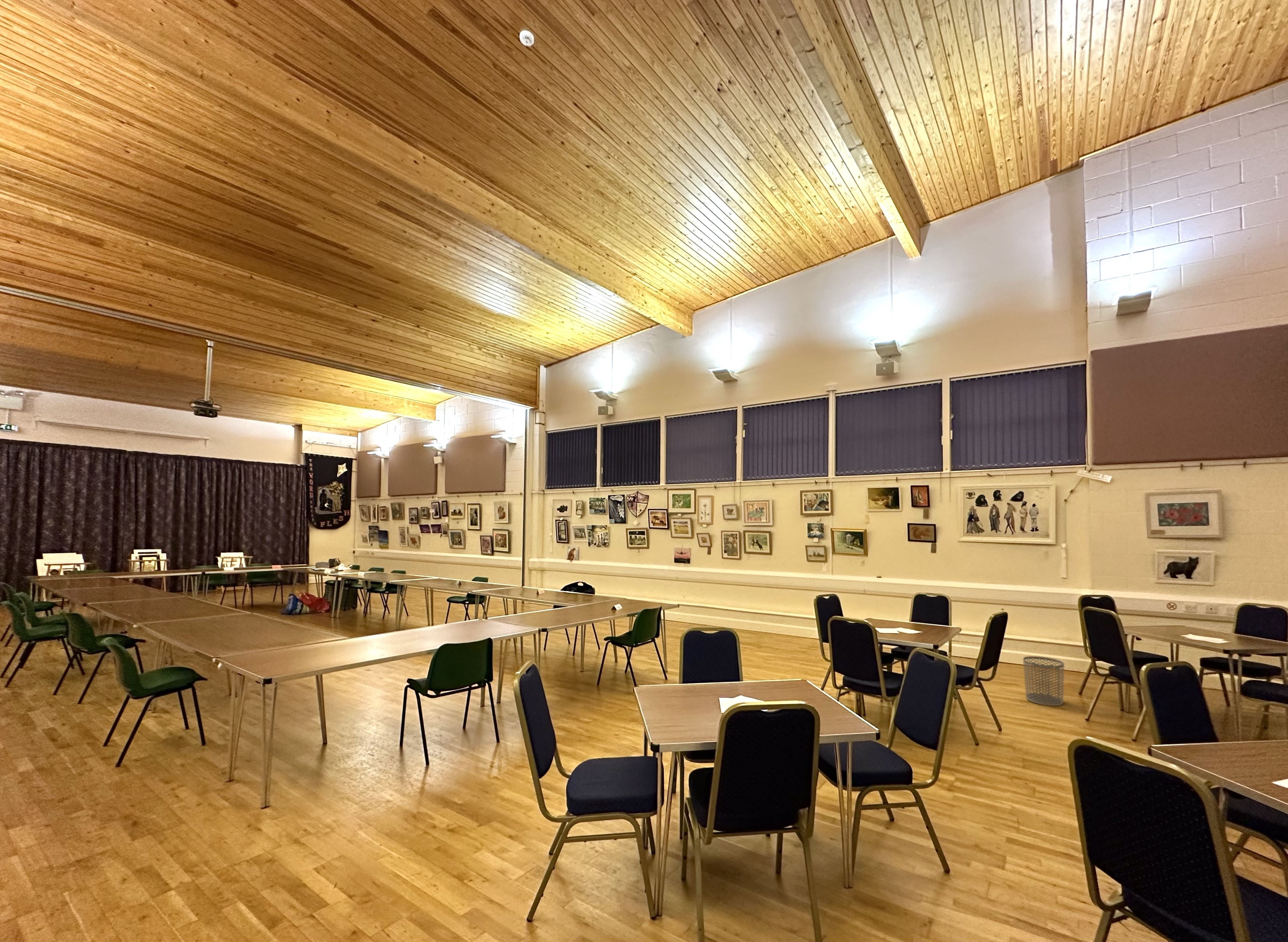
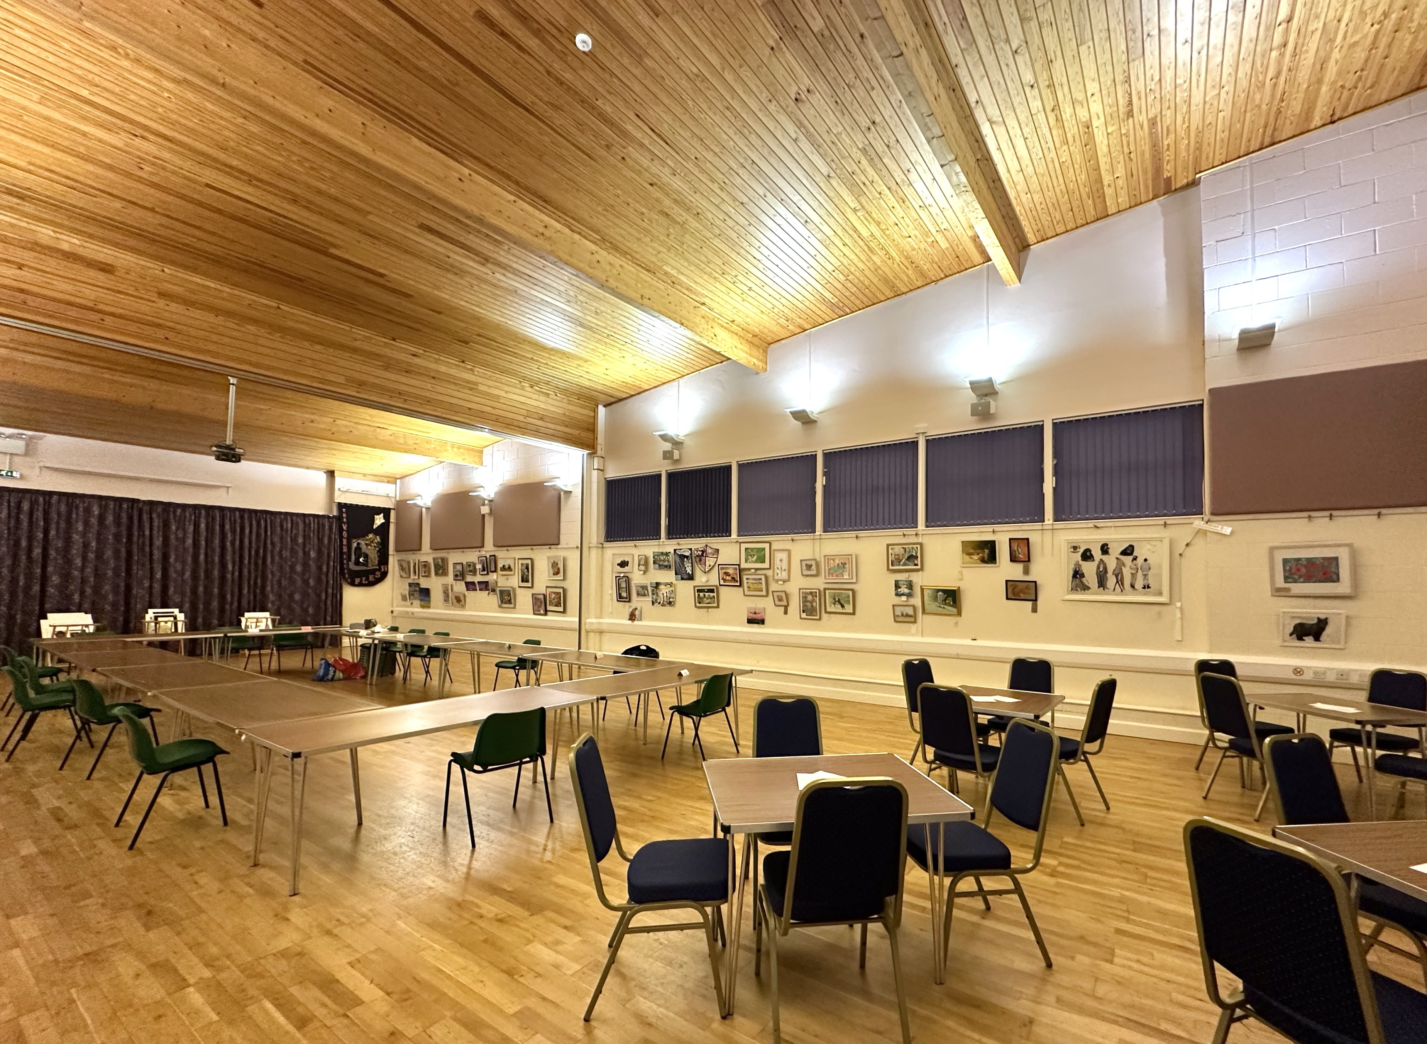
- waste bin (1044, 681)
